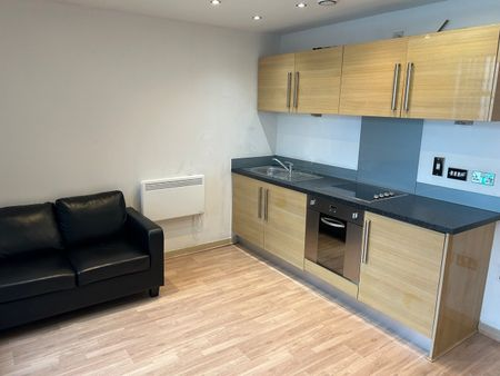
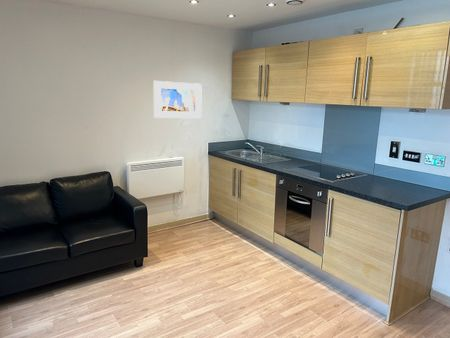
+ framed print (178, 100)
